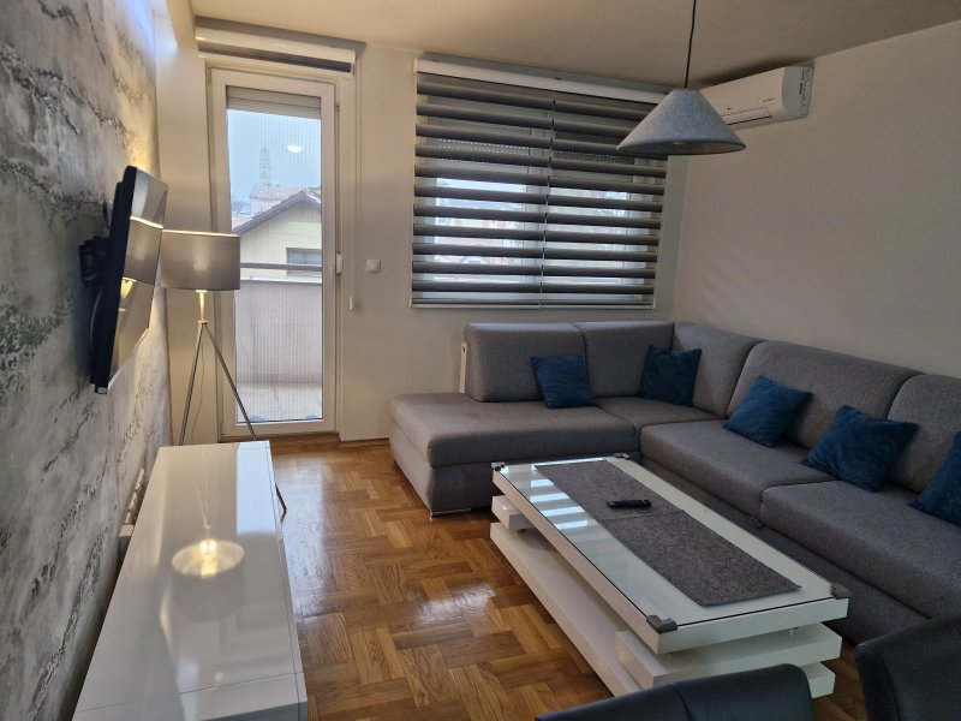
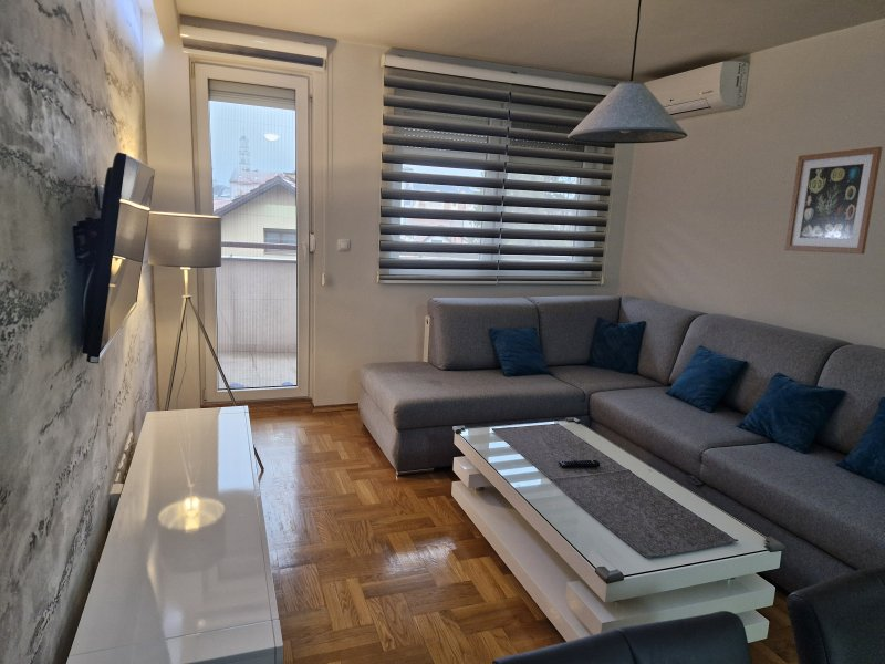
+ wall art (830, 203)
